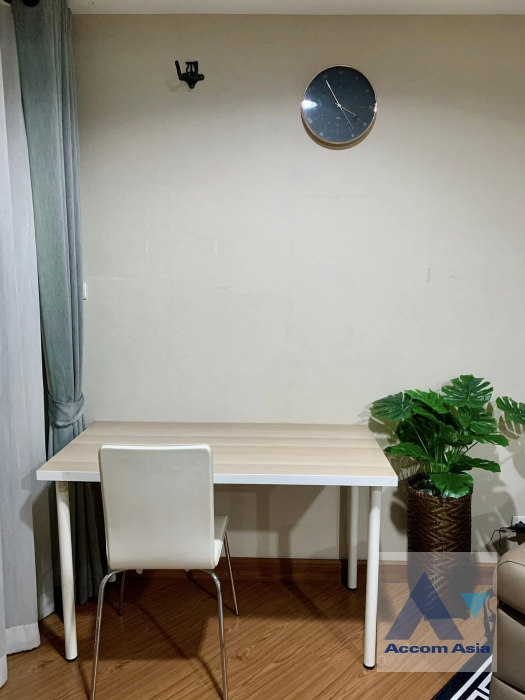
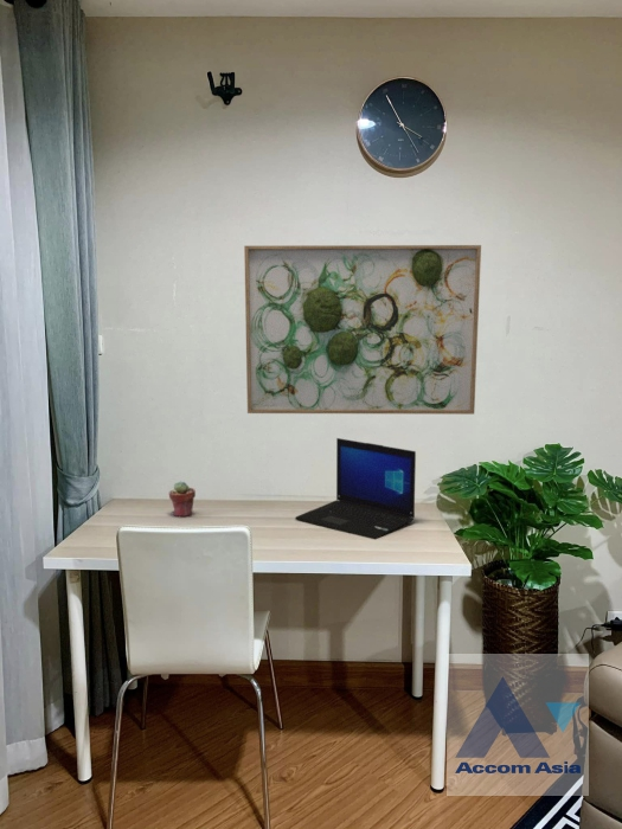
+ potted succulent (181, 497)
+ laptop (354, 486)
+ wall art (360, 330)
